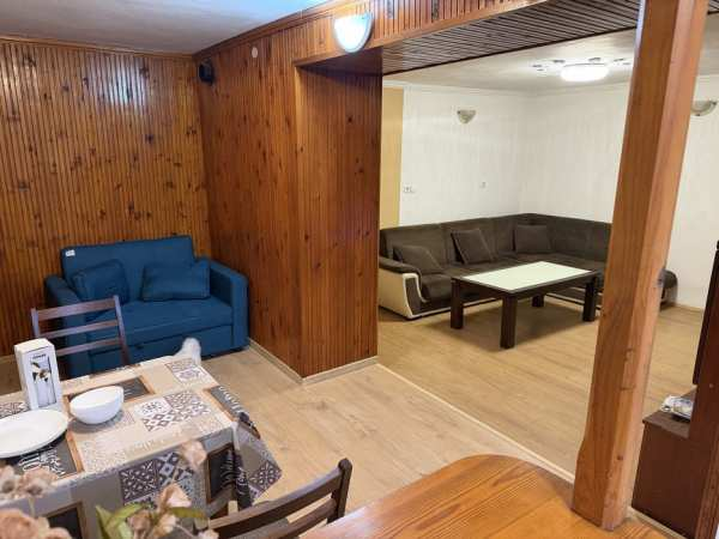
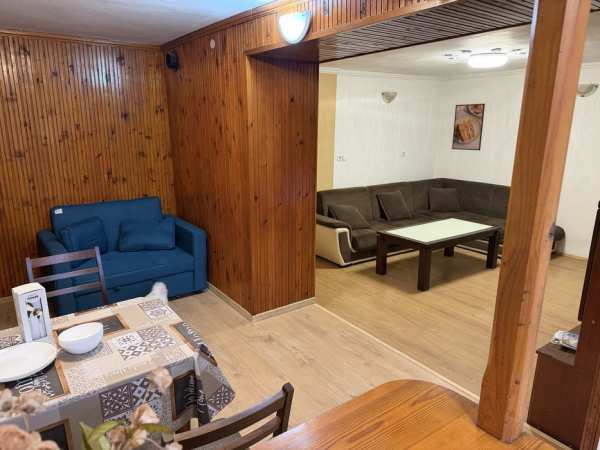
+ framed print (467, 127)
